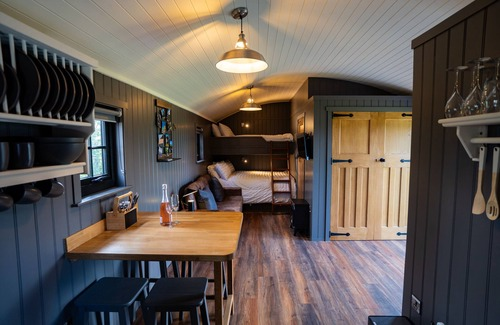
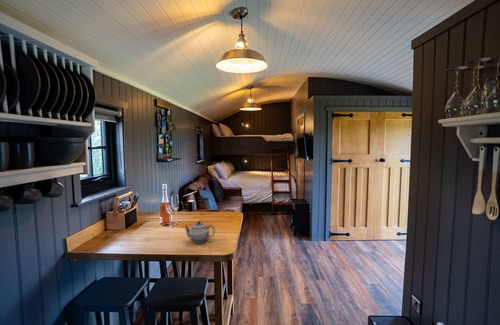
+ teapot (199, 230)
